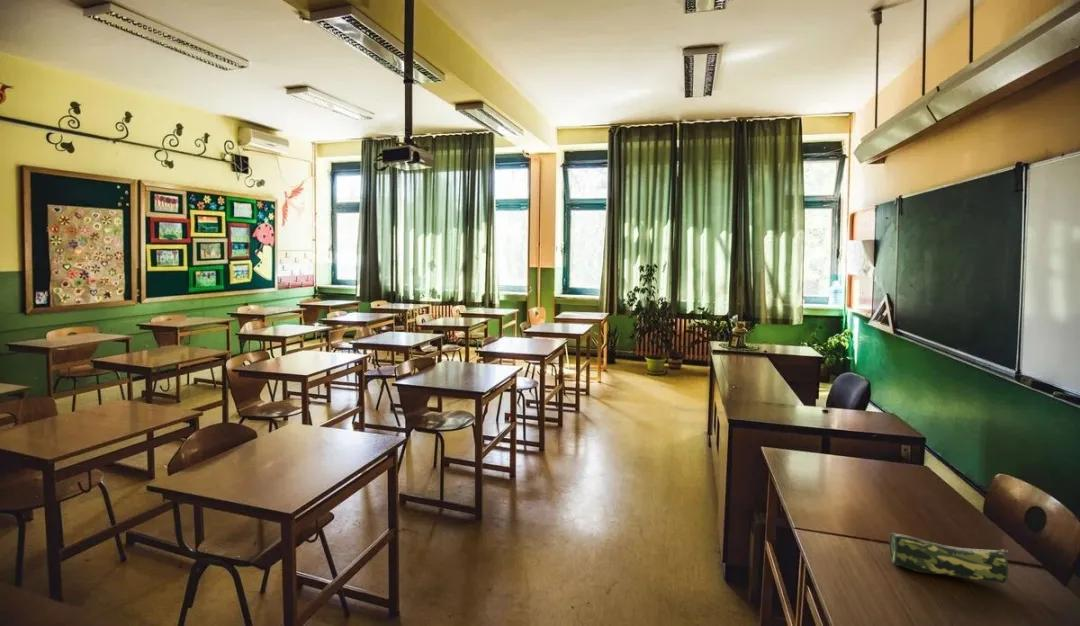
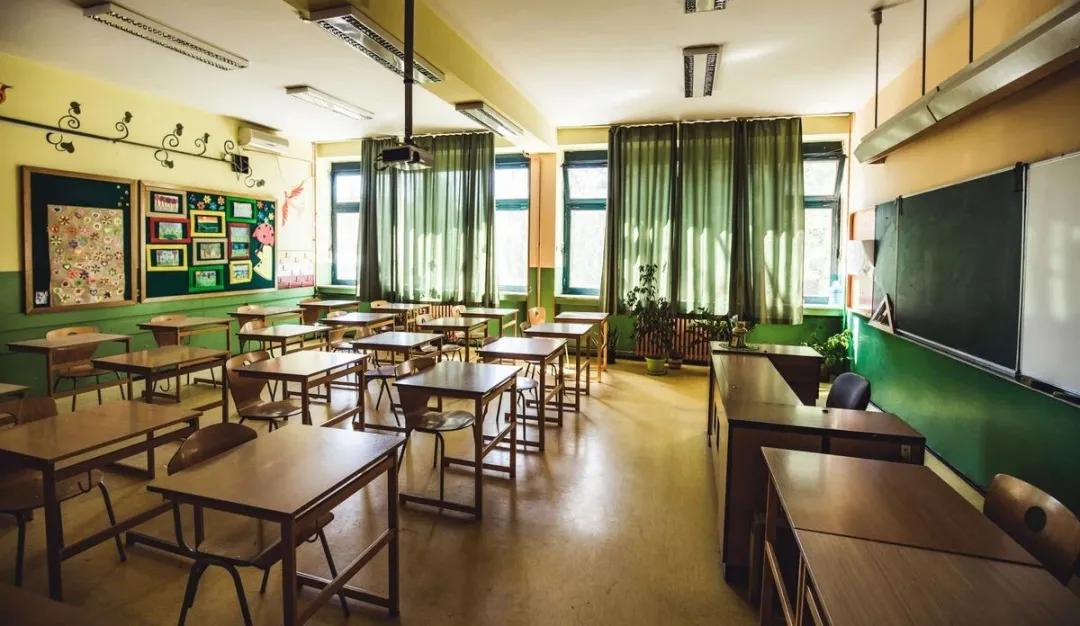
- pencil case (948, 558)
